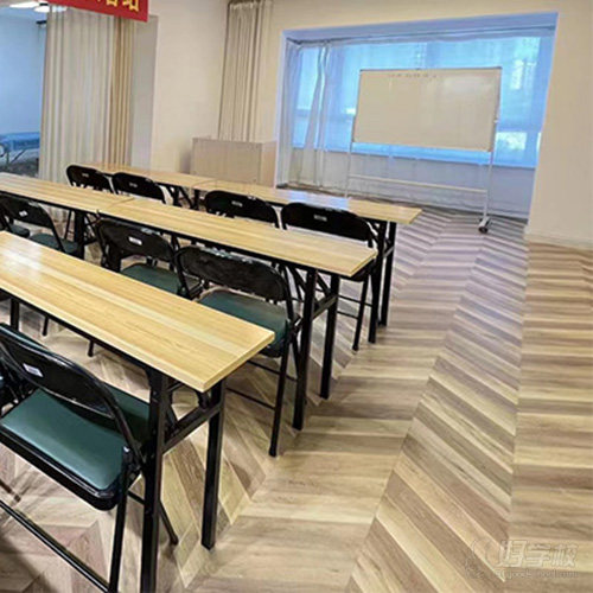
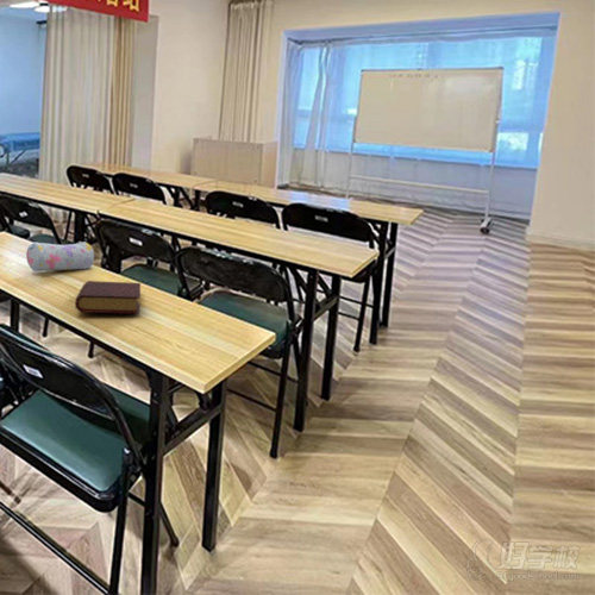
+ book (109, 296)
+ pencil case (61, 256)
